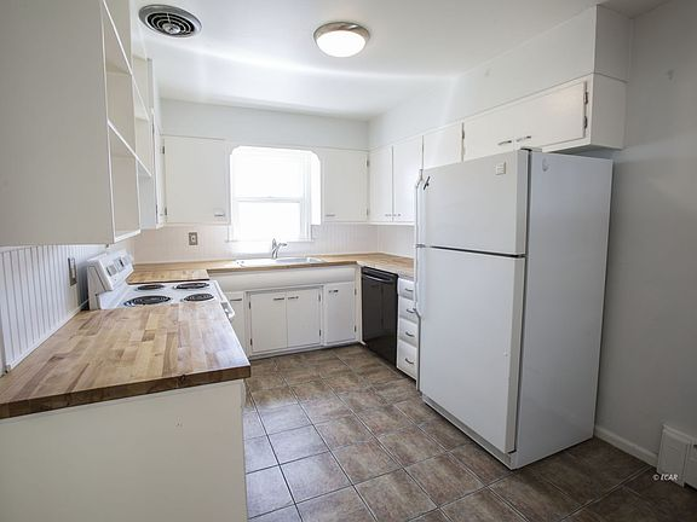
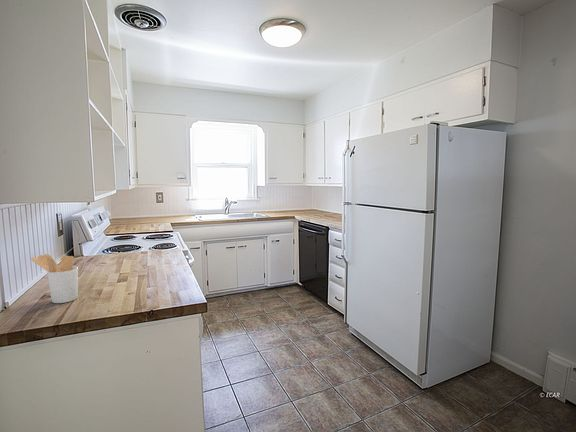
+ utensil holder (56, 276)
